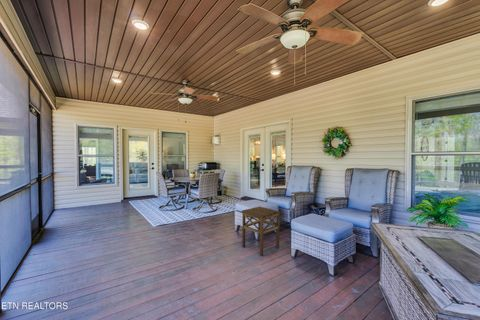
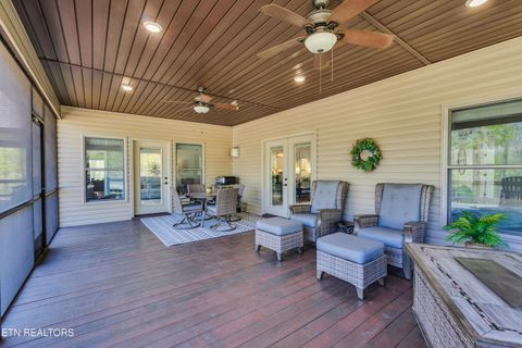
- side table (260, 229)
